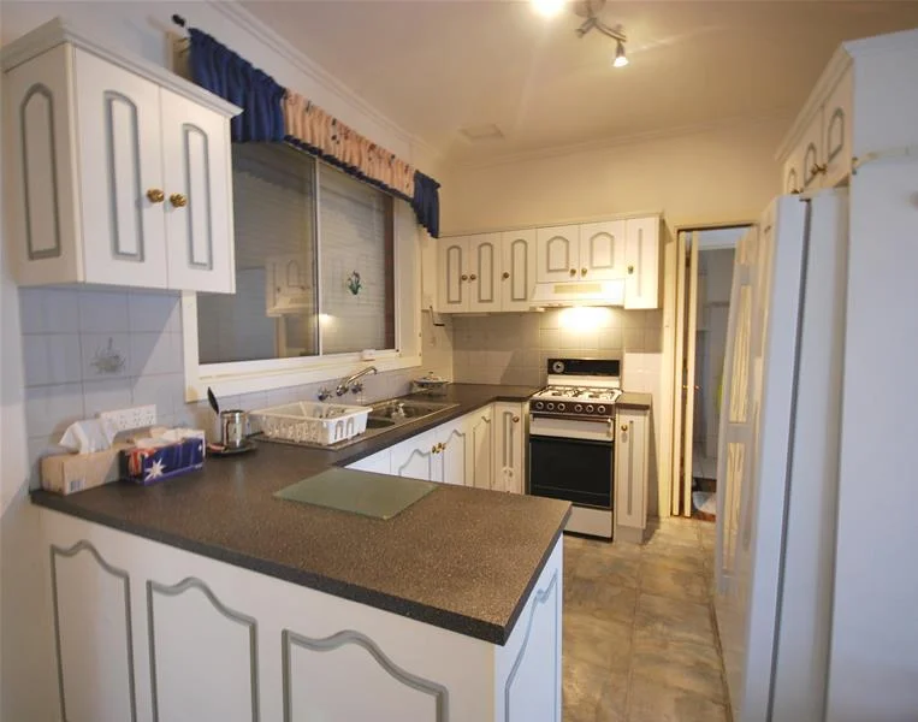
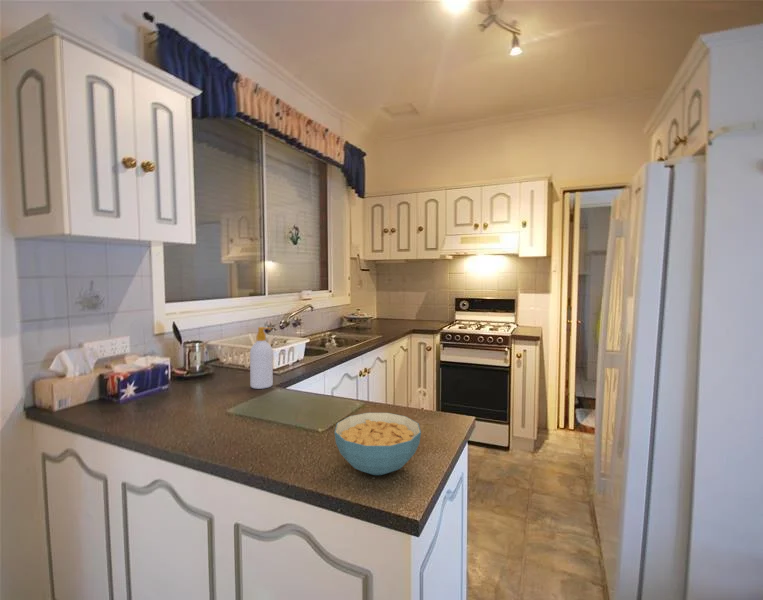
+ soap bottle (262, 356)
+ cereal bowl (377, 448)
